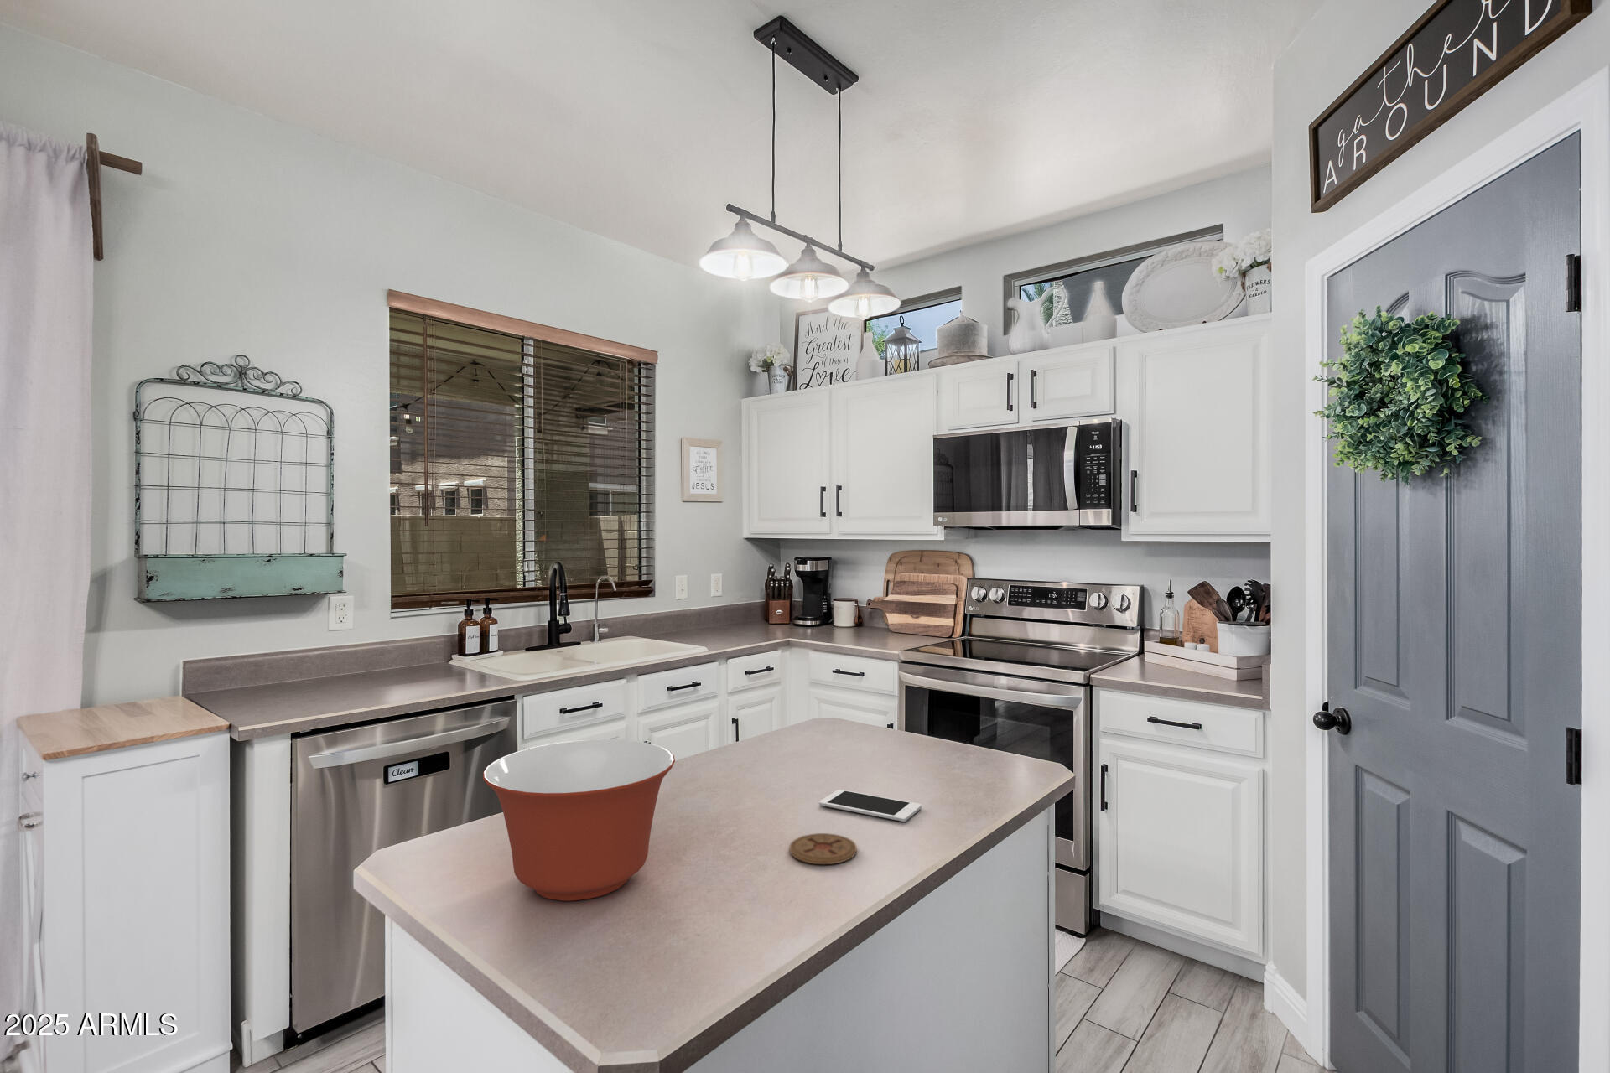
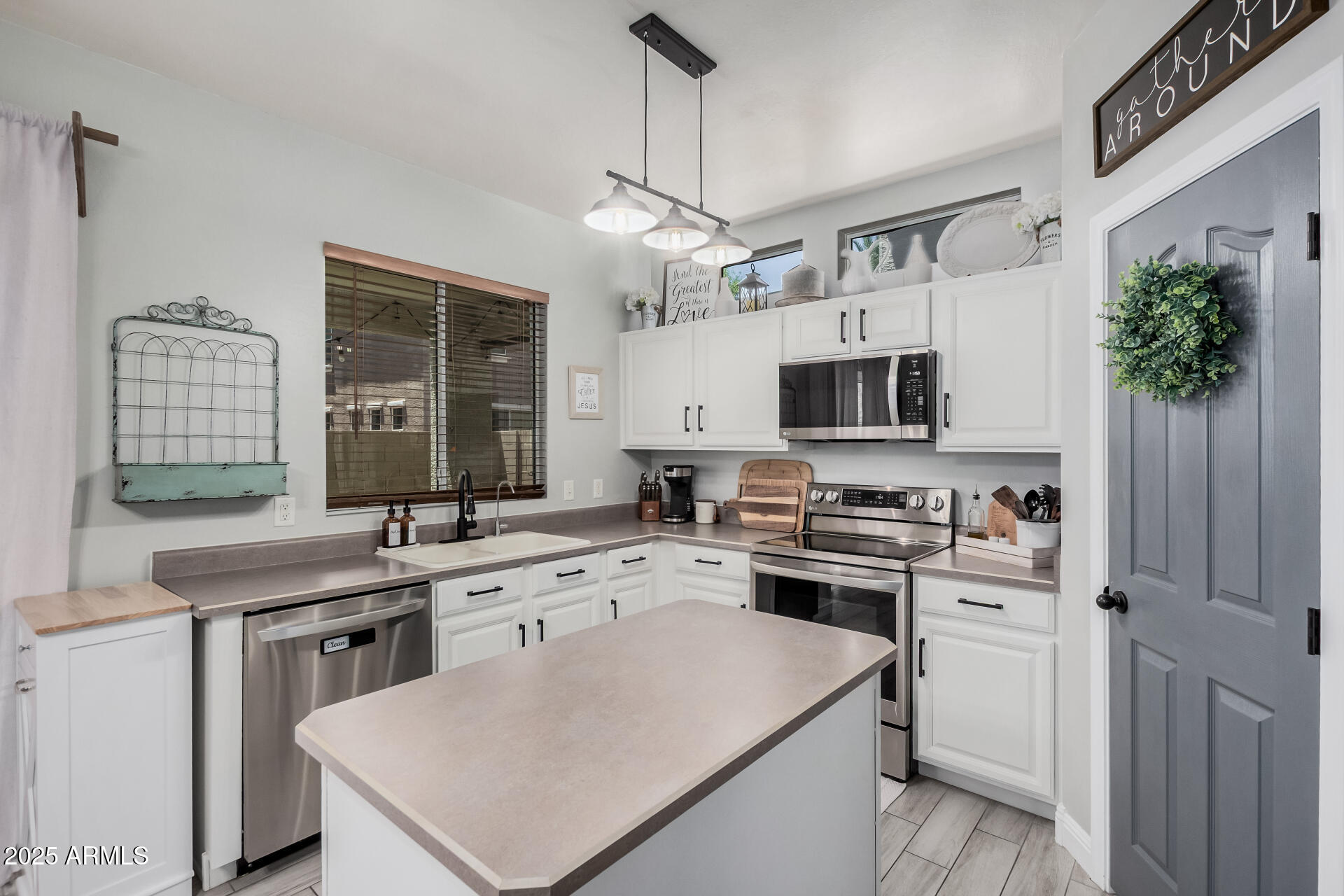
- mixing bowl (582, 820)
- cell phone (870, 805)
- coaster (823, 848)
